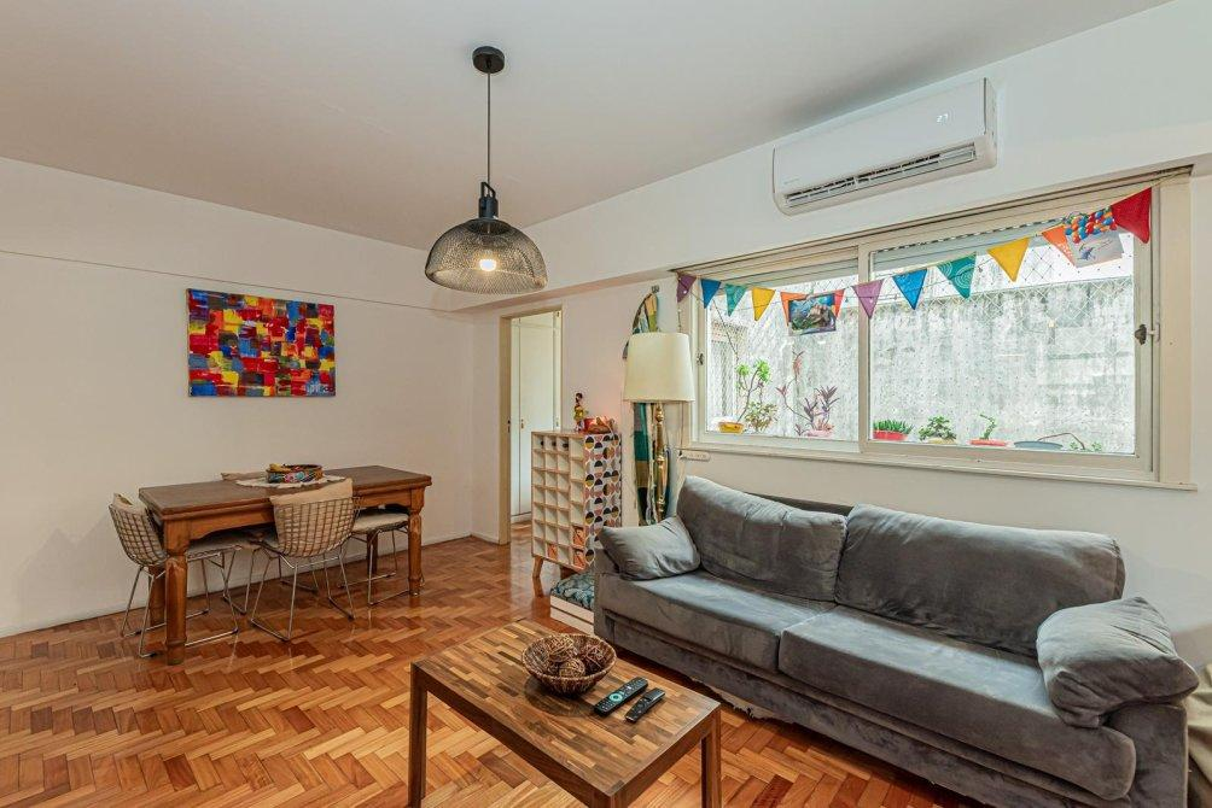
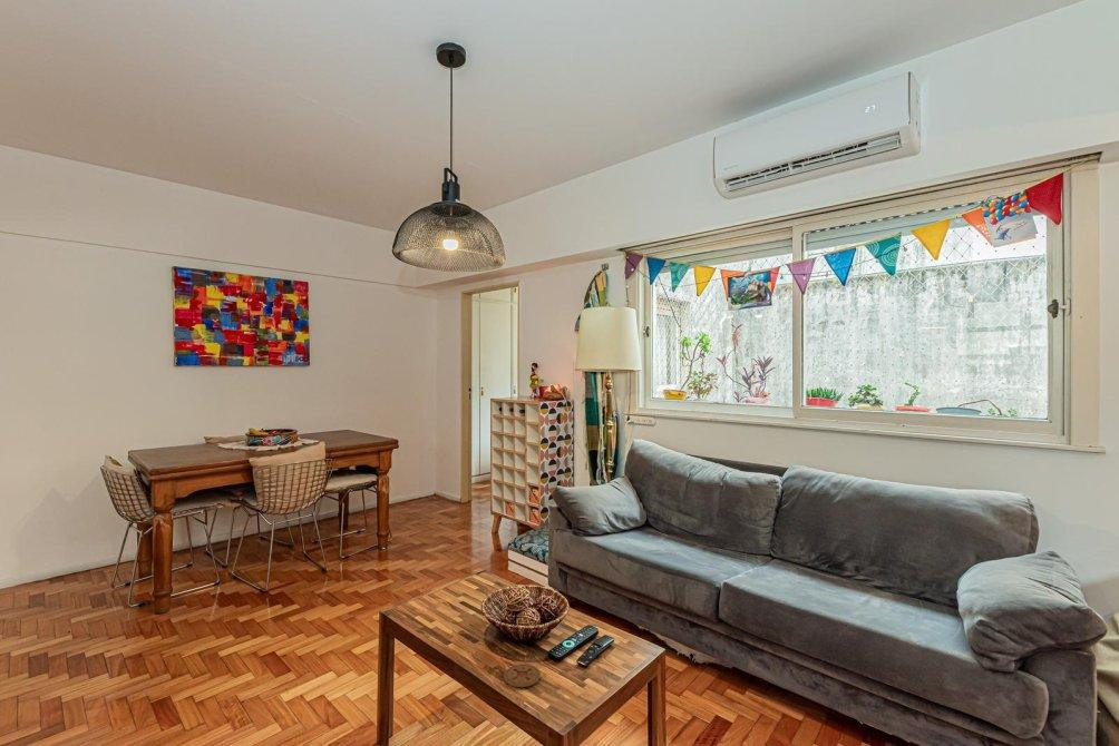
+ coaster (522, 675)
